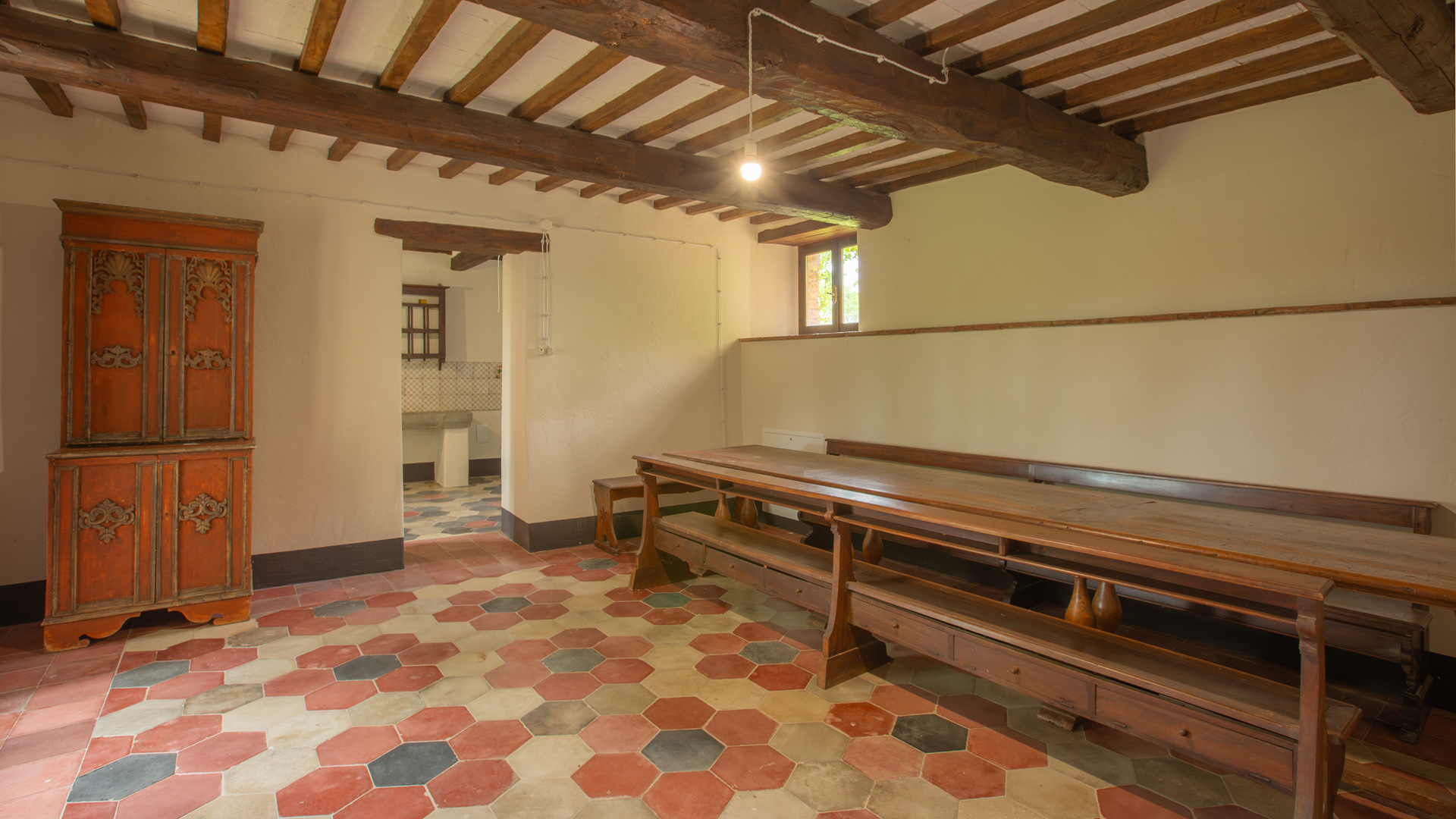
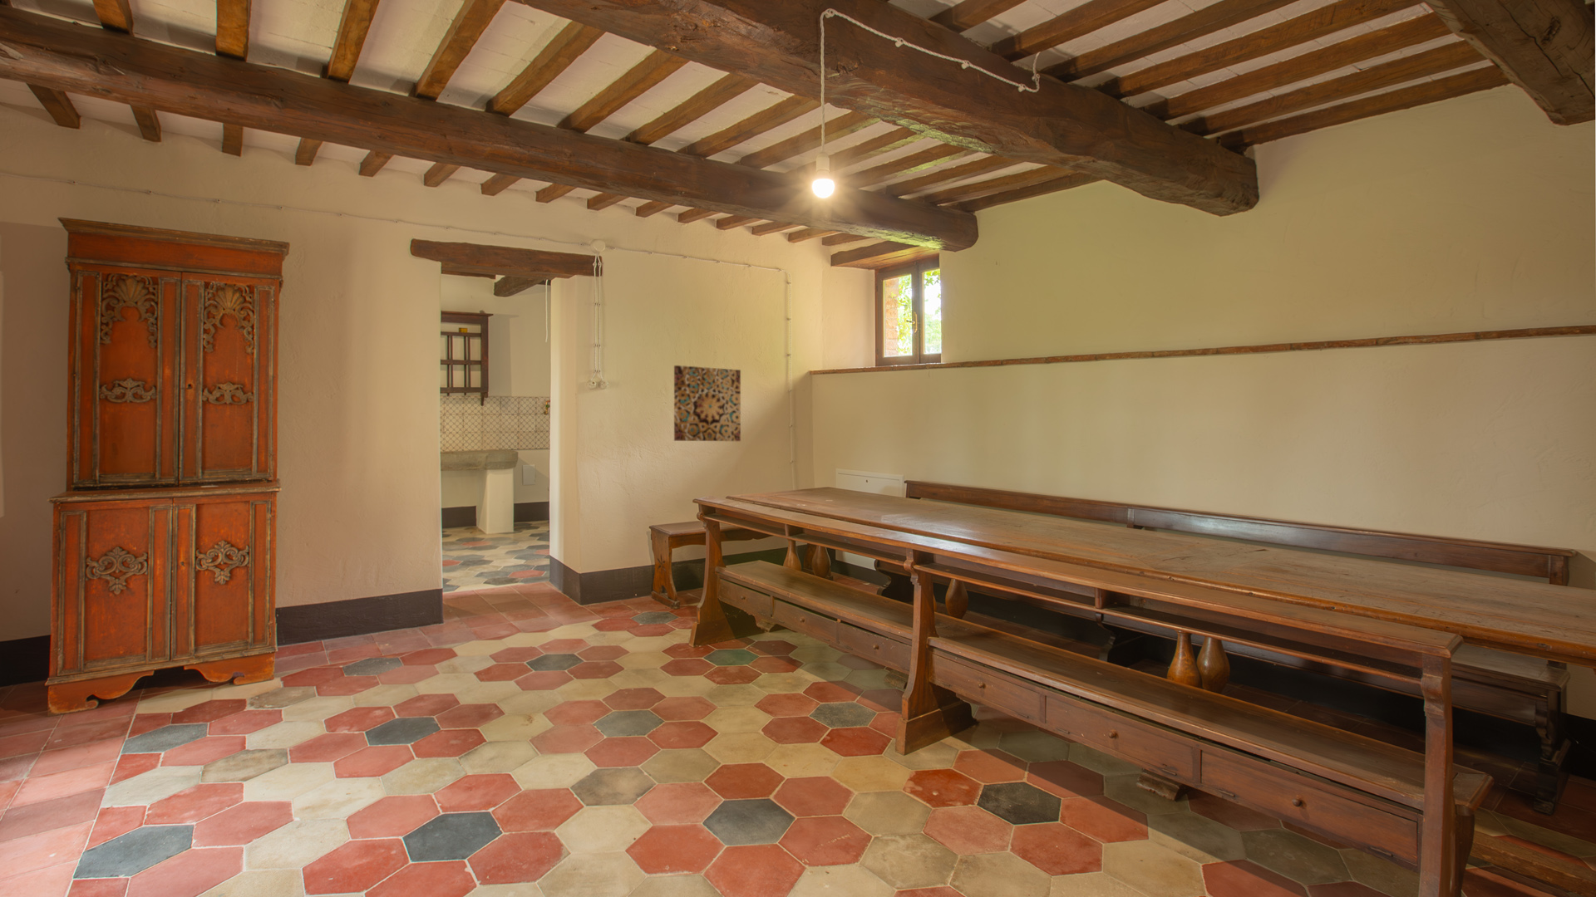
+ wall art (707, 404)
